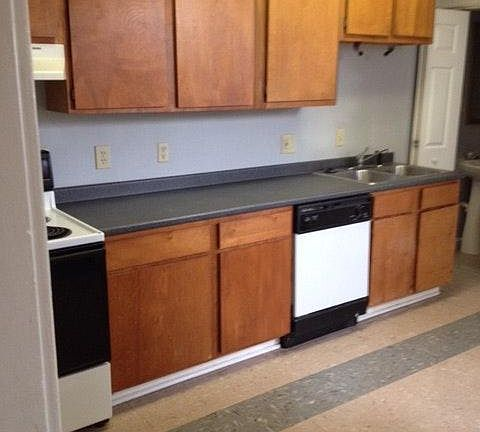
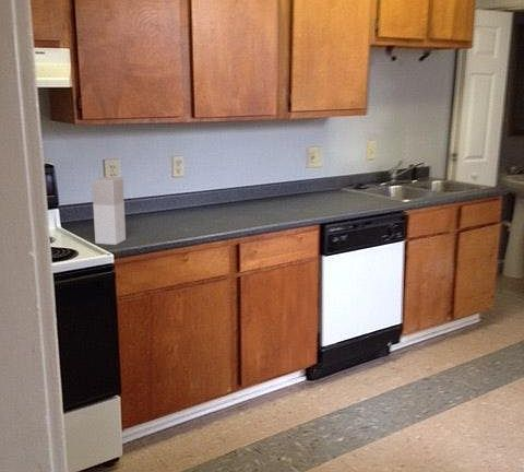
+ soap dispenser (109, 210)
